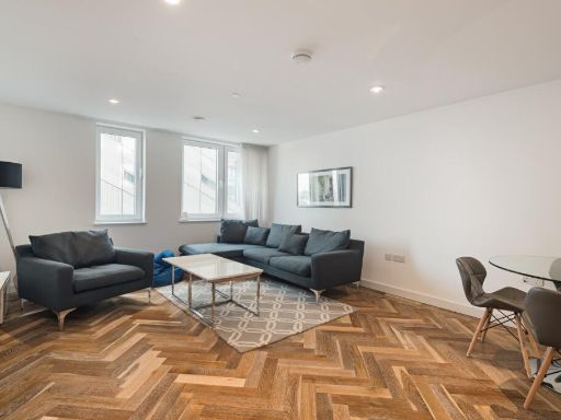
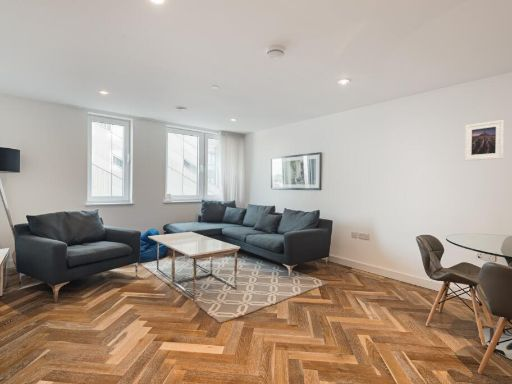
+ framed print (483, 141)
